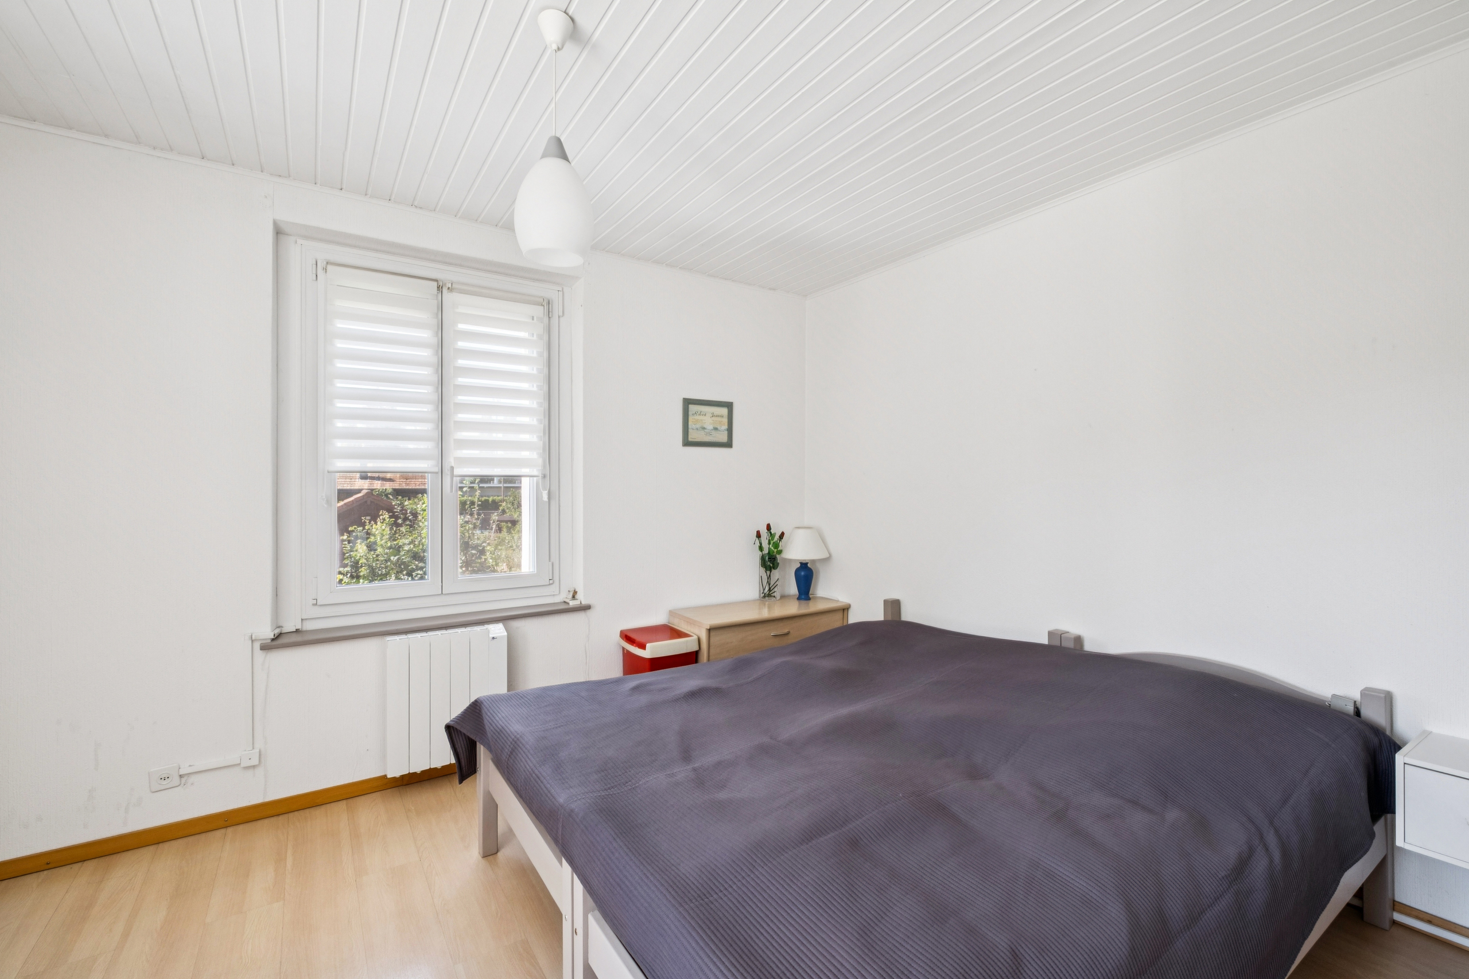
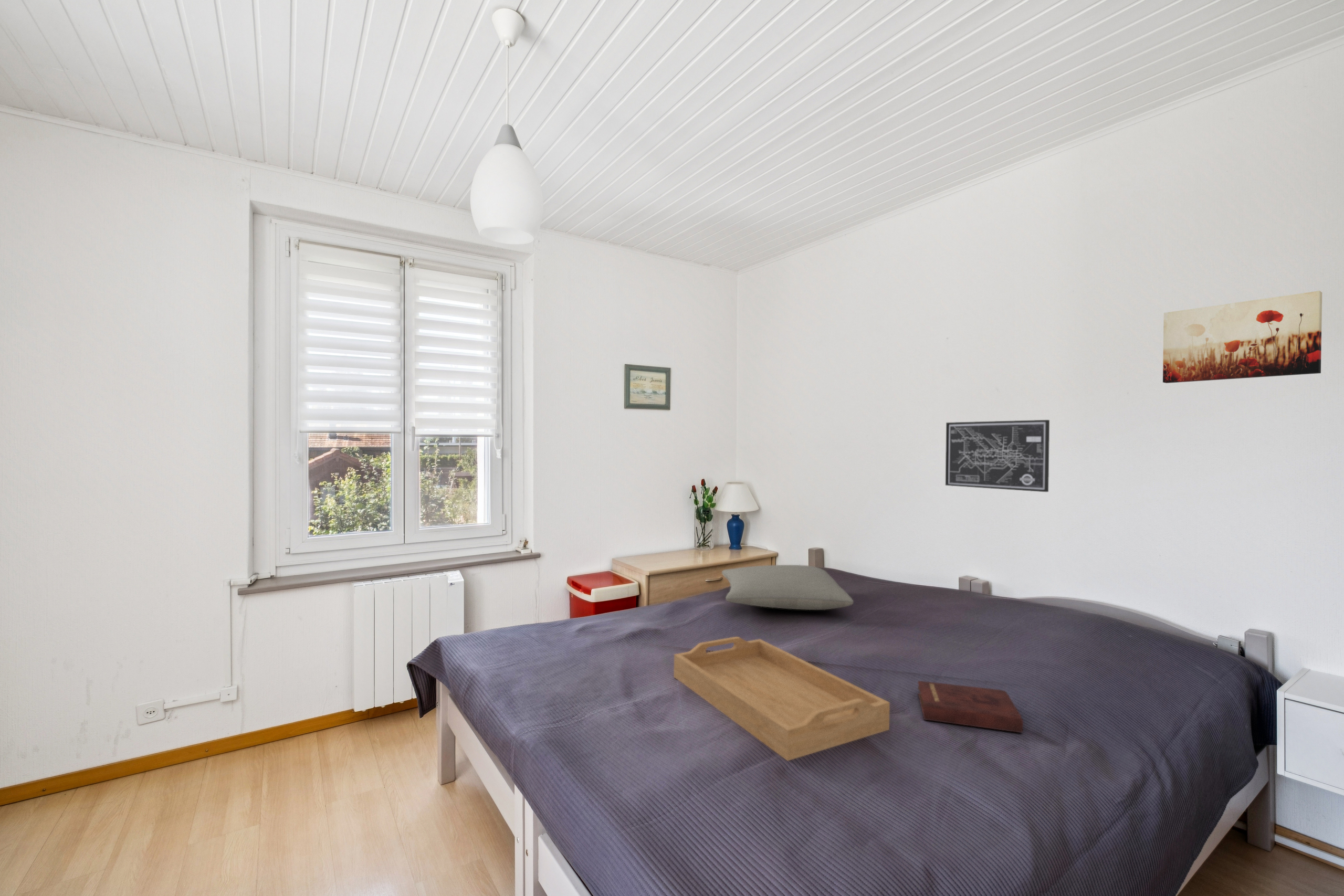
+ serving tray (771, 684)
+ hardback book (967, 705)
+ wall art (994, 455)
+ wall art (1236, 341)
+ pillow (781, 585)
